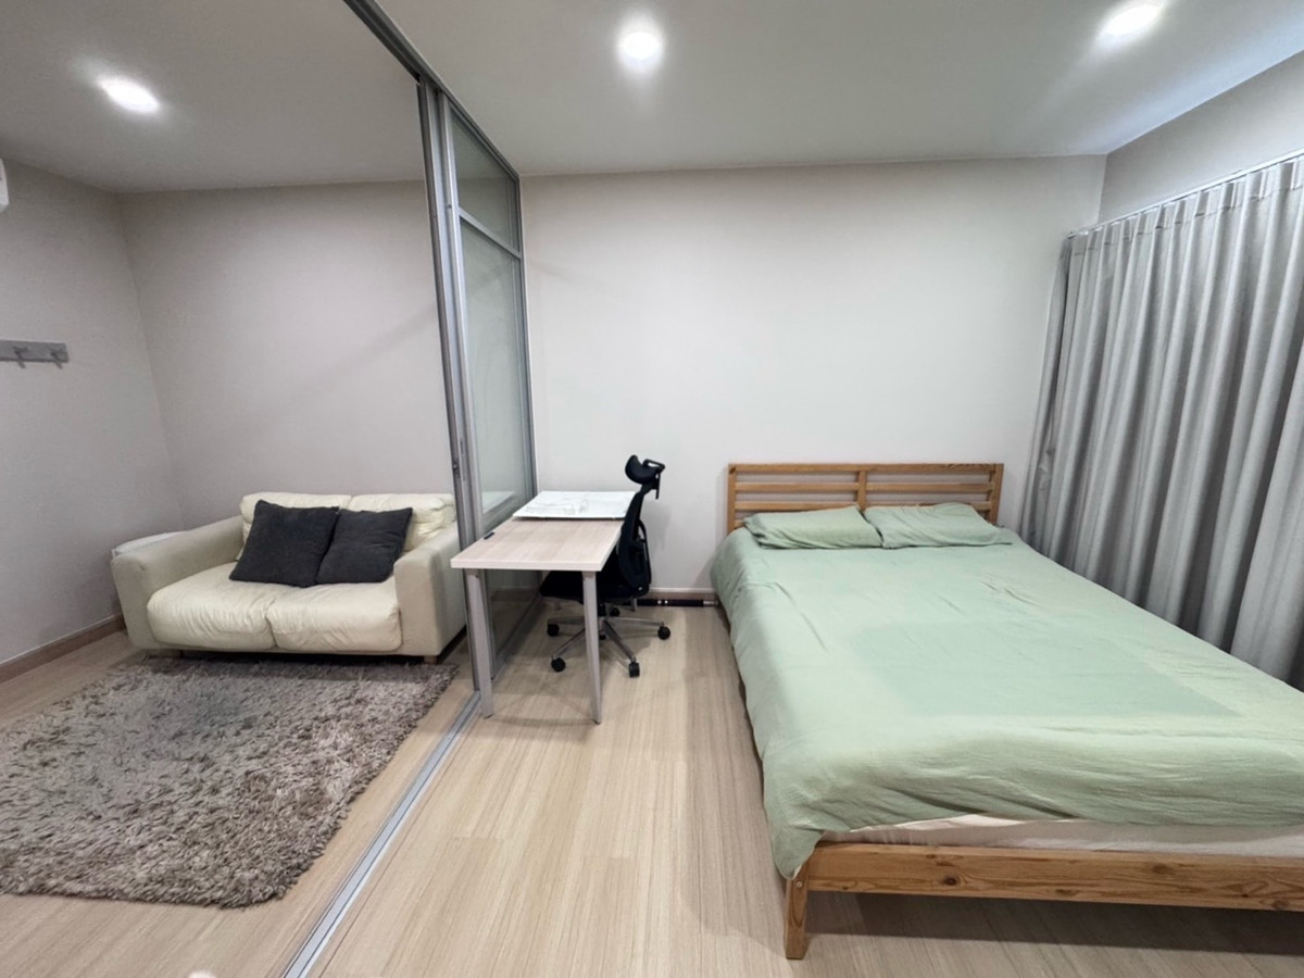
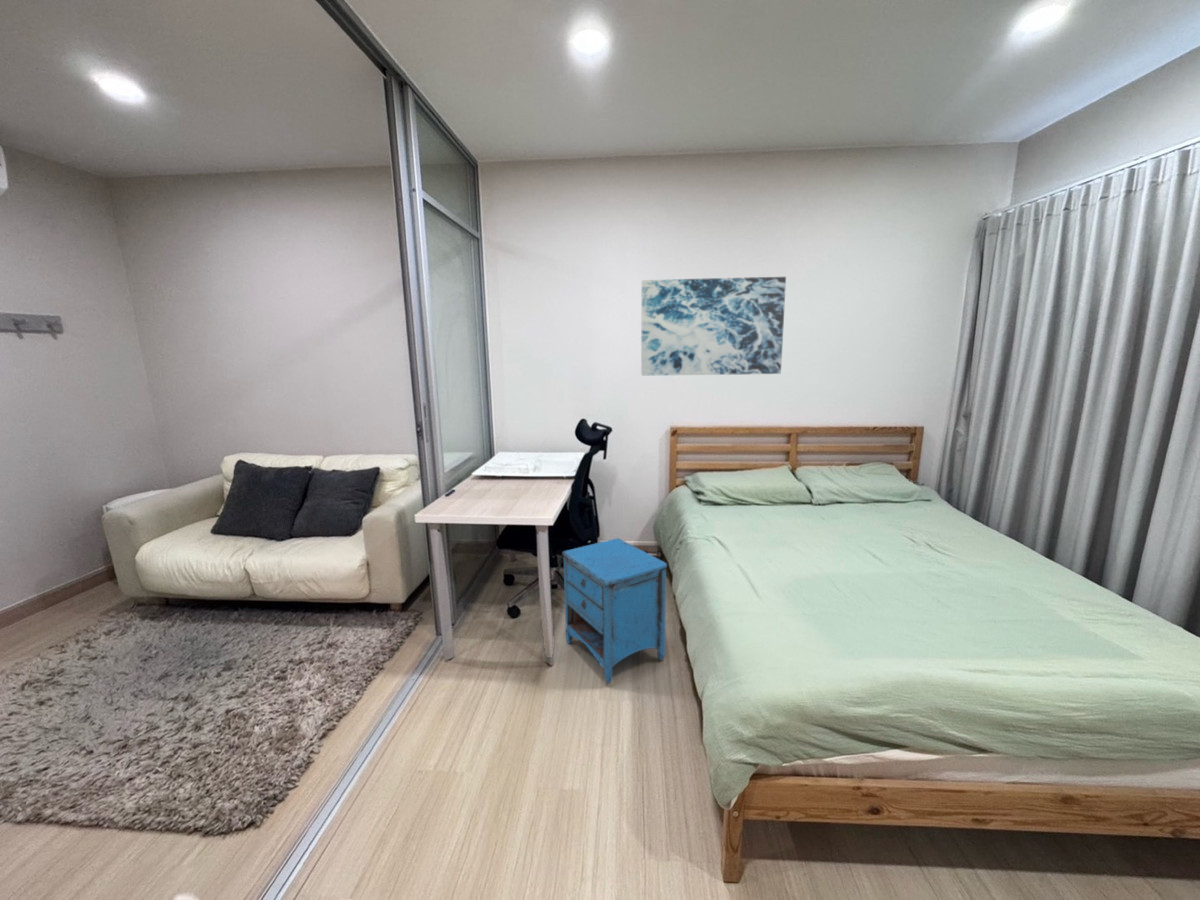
+ nightstand (613, 605)
+ wall art (711, 327)
